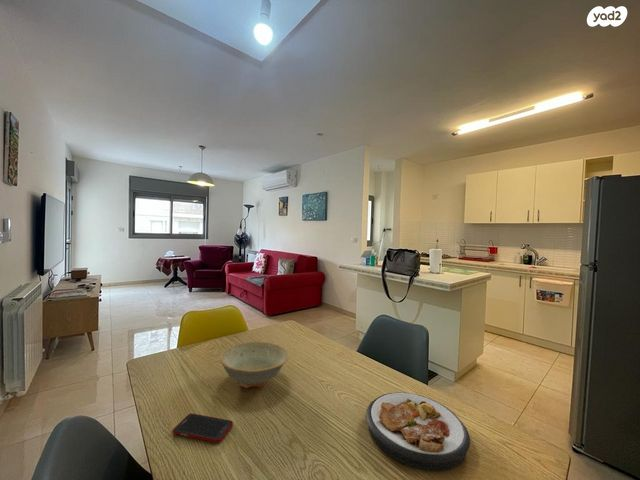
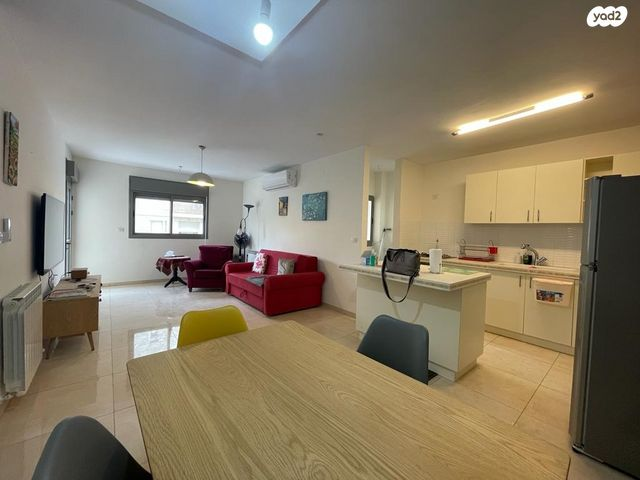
- dish (254, 367)
- plate (415, 421)
- cell phone (203, 427)
